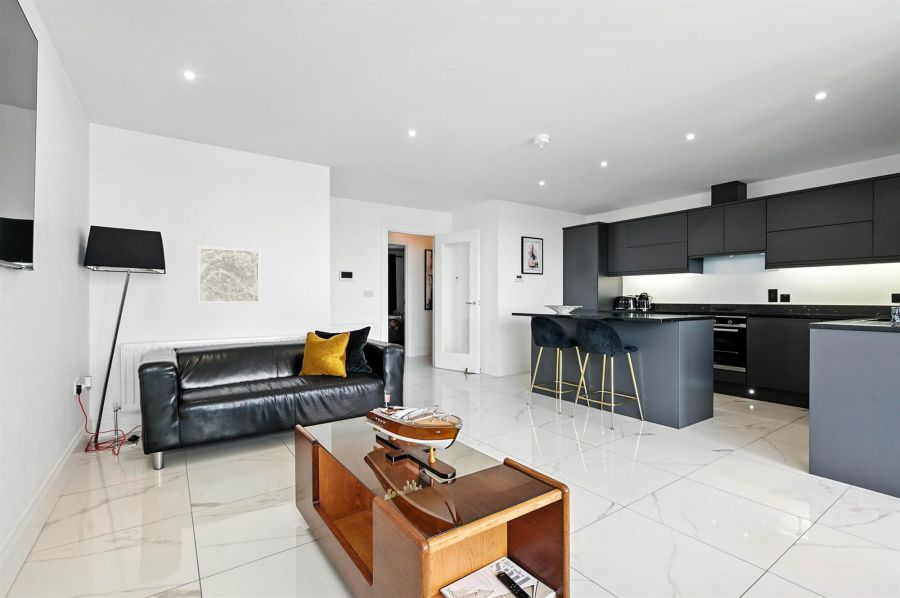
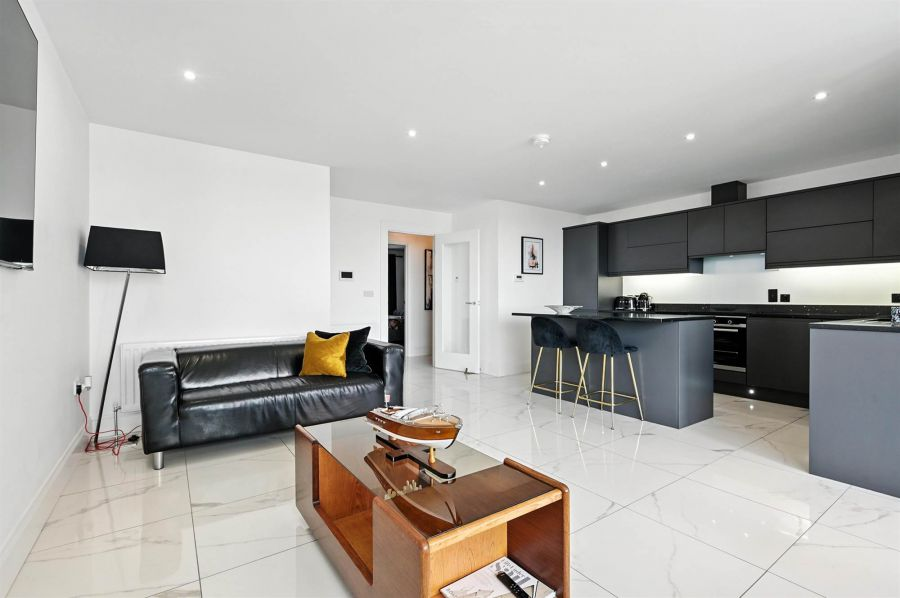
- wall art (230, 276)
